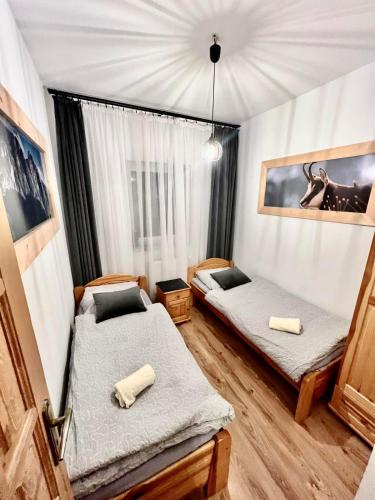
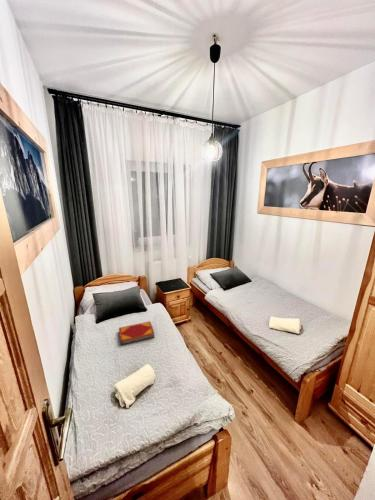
+ hardback book (136, 332)
